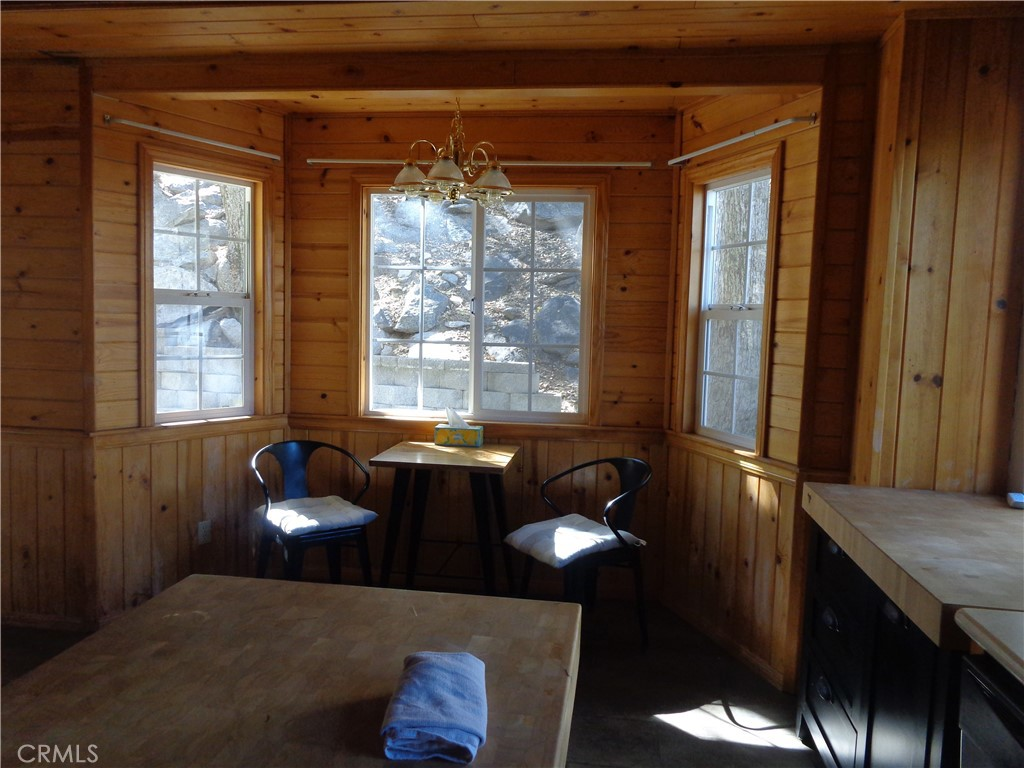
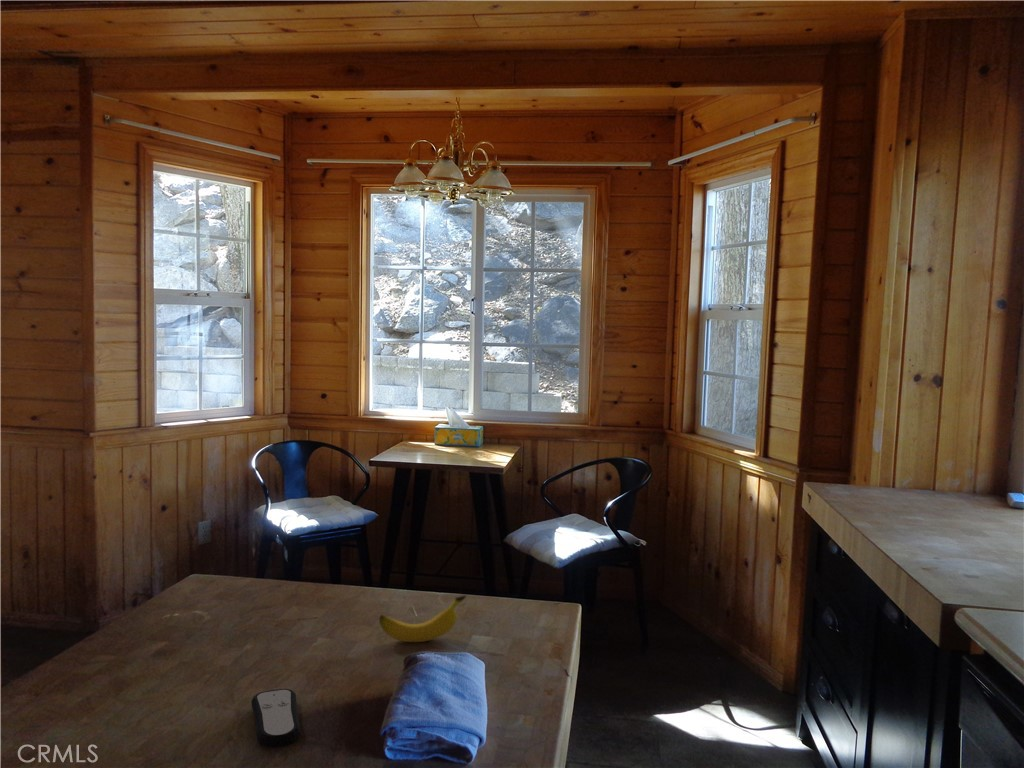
+ banana (425, 622)
+ remote control (276, 716)
